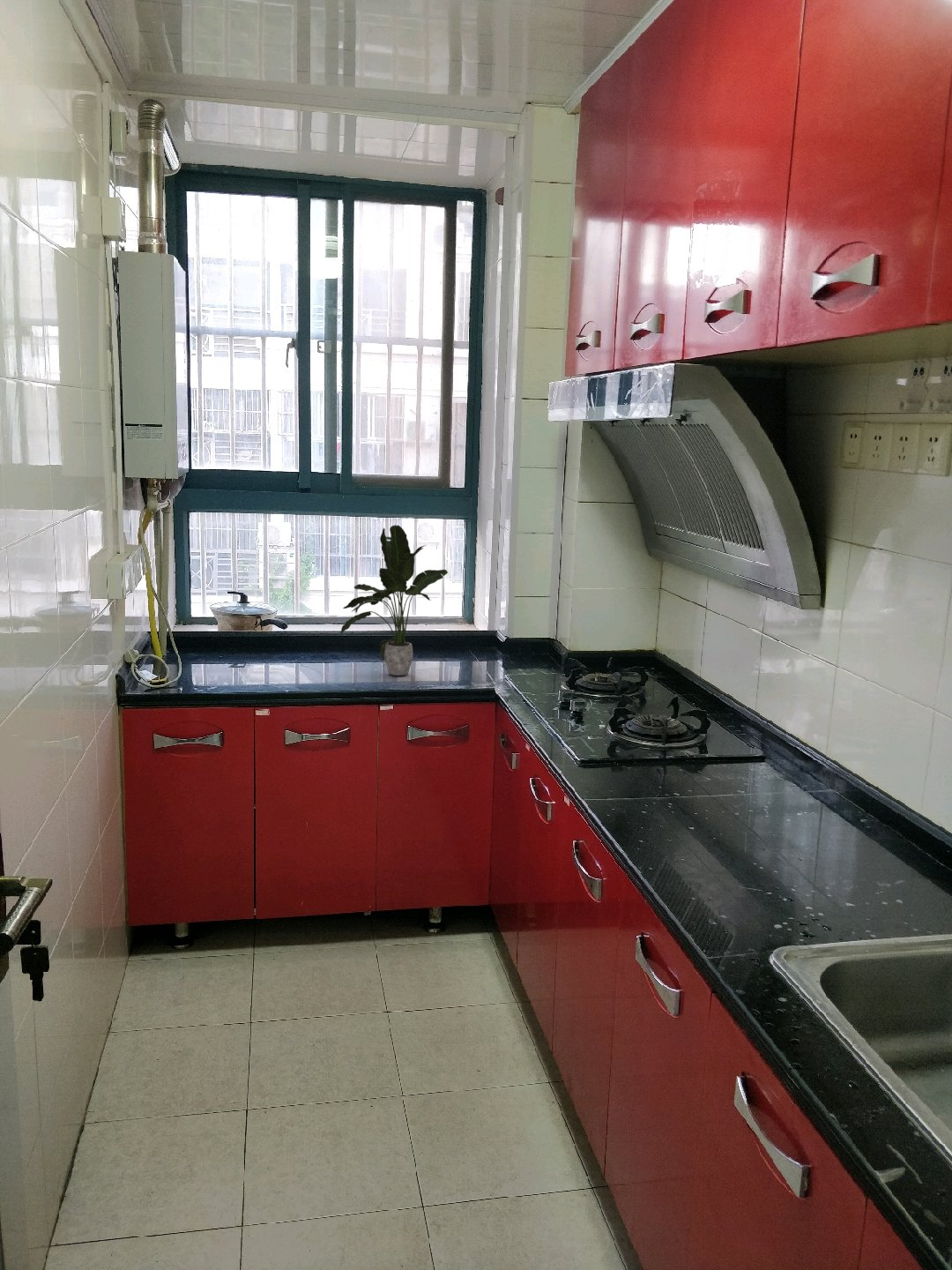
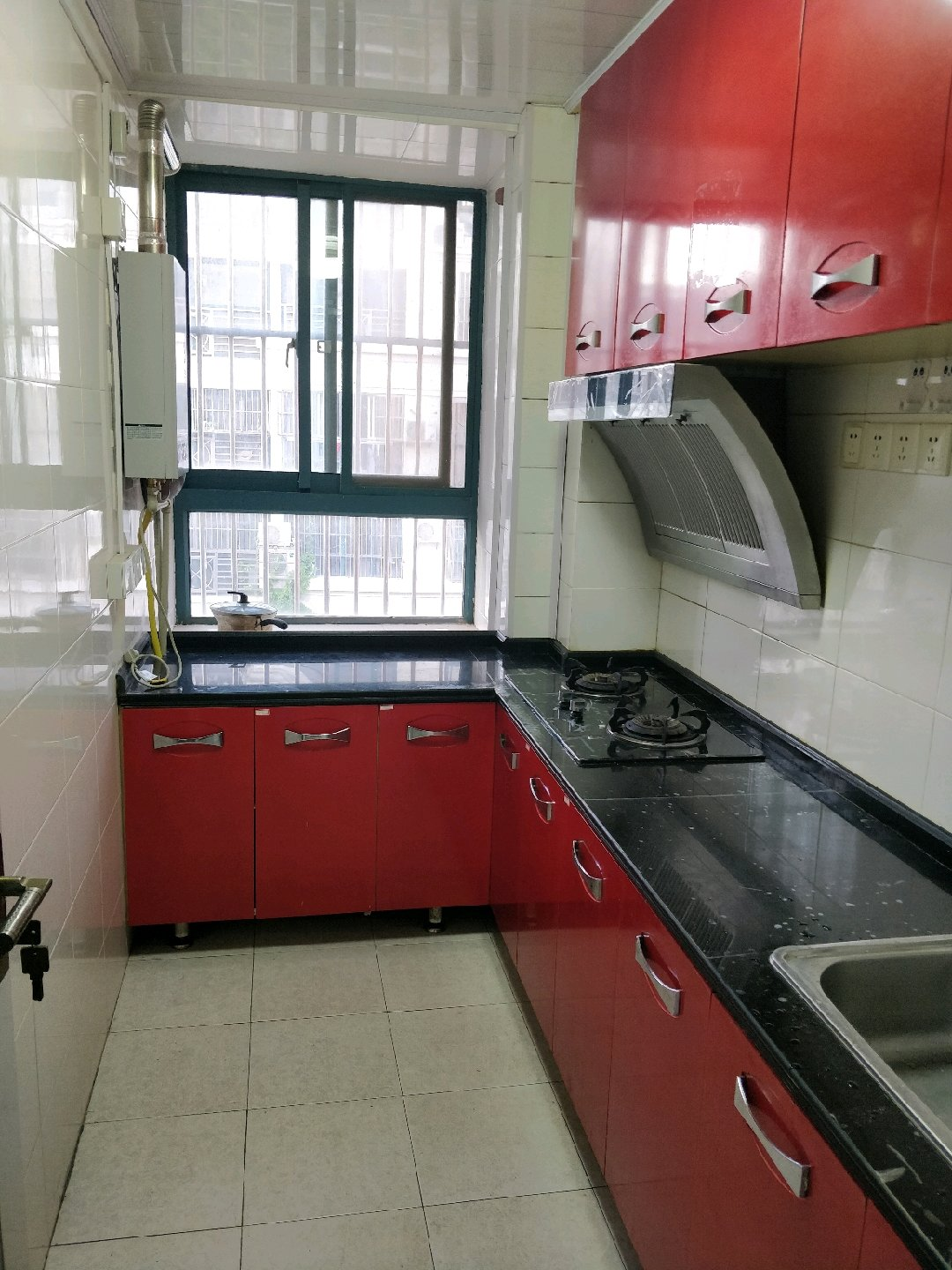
- potted plant (394, 598)
